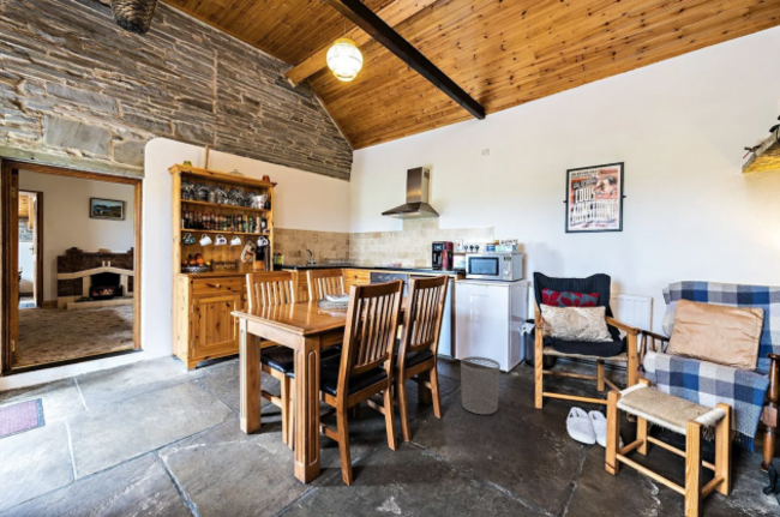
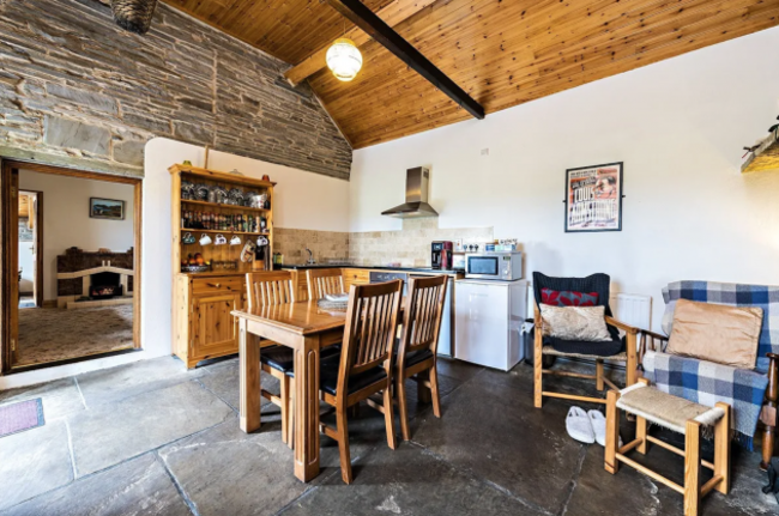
- waste bin (480, 384)
